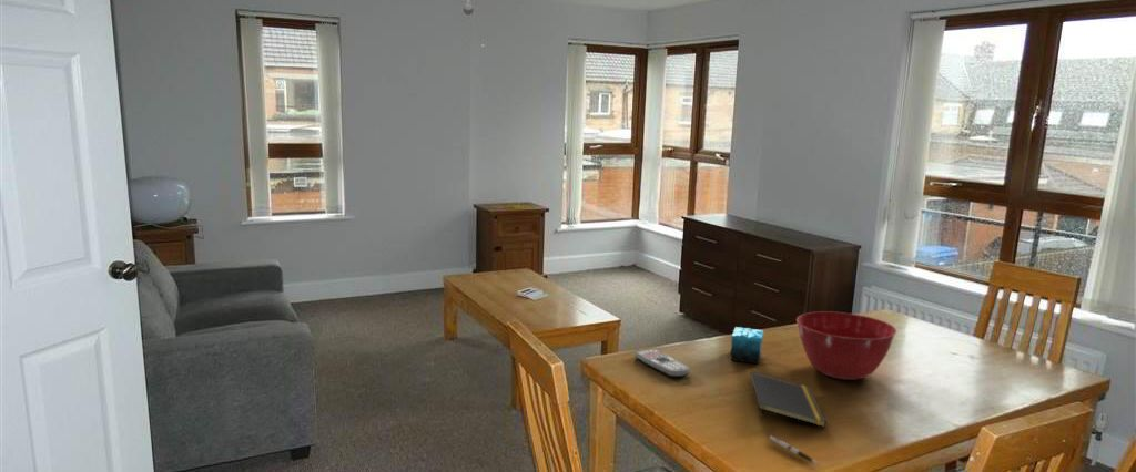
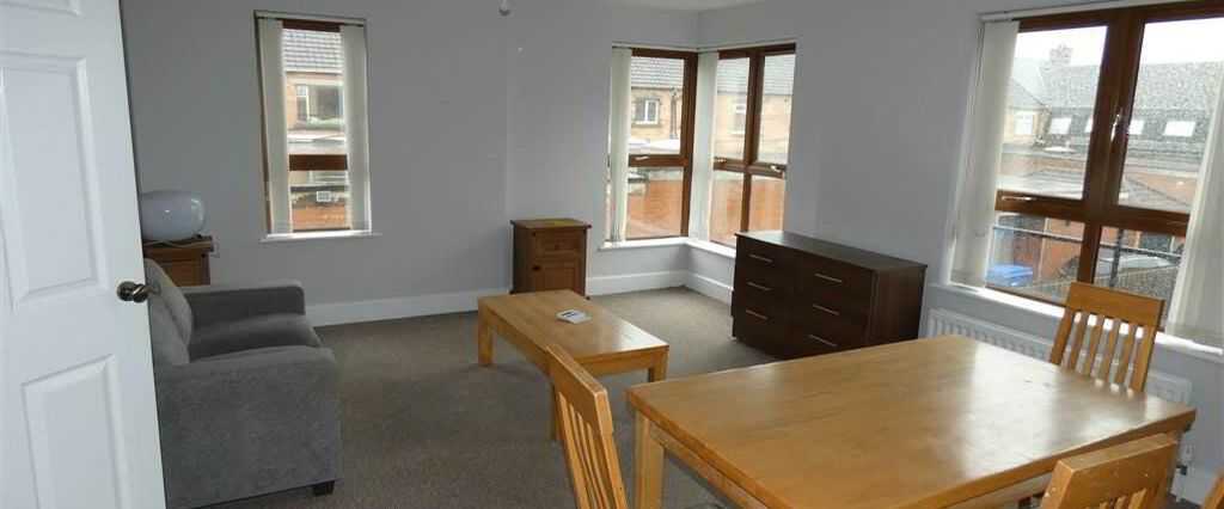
- remote control (662, 362)
- candle (747, 339)
- pen (793, 450)
- mixing bowl (842, 347)
- notepad (785, 397)
